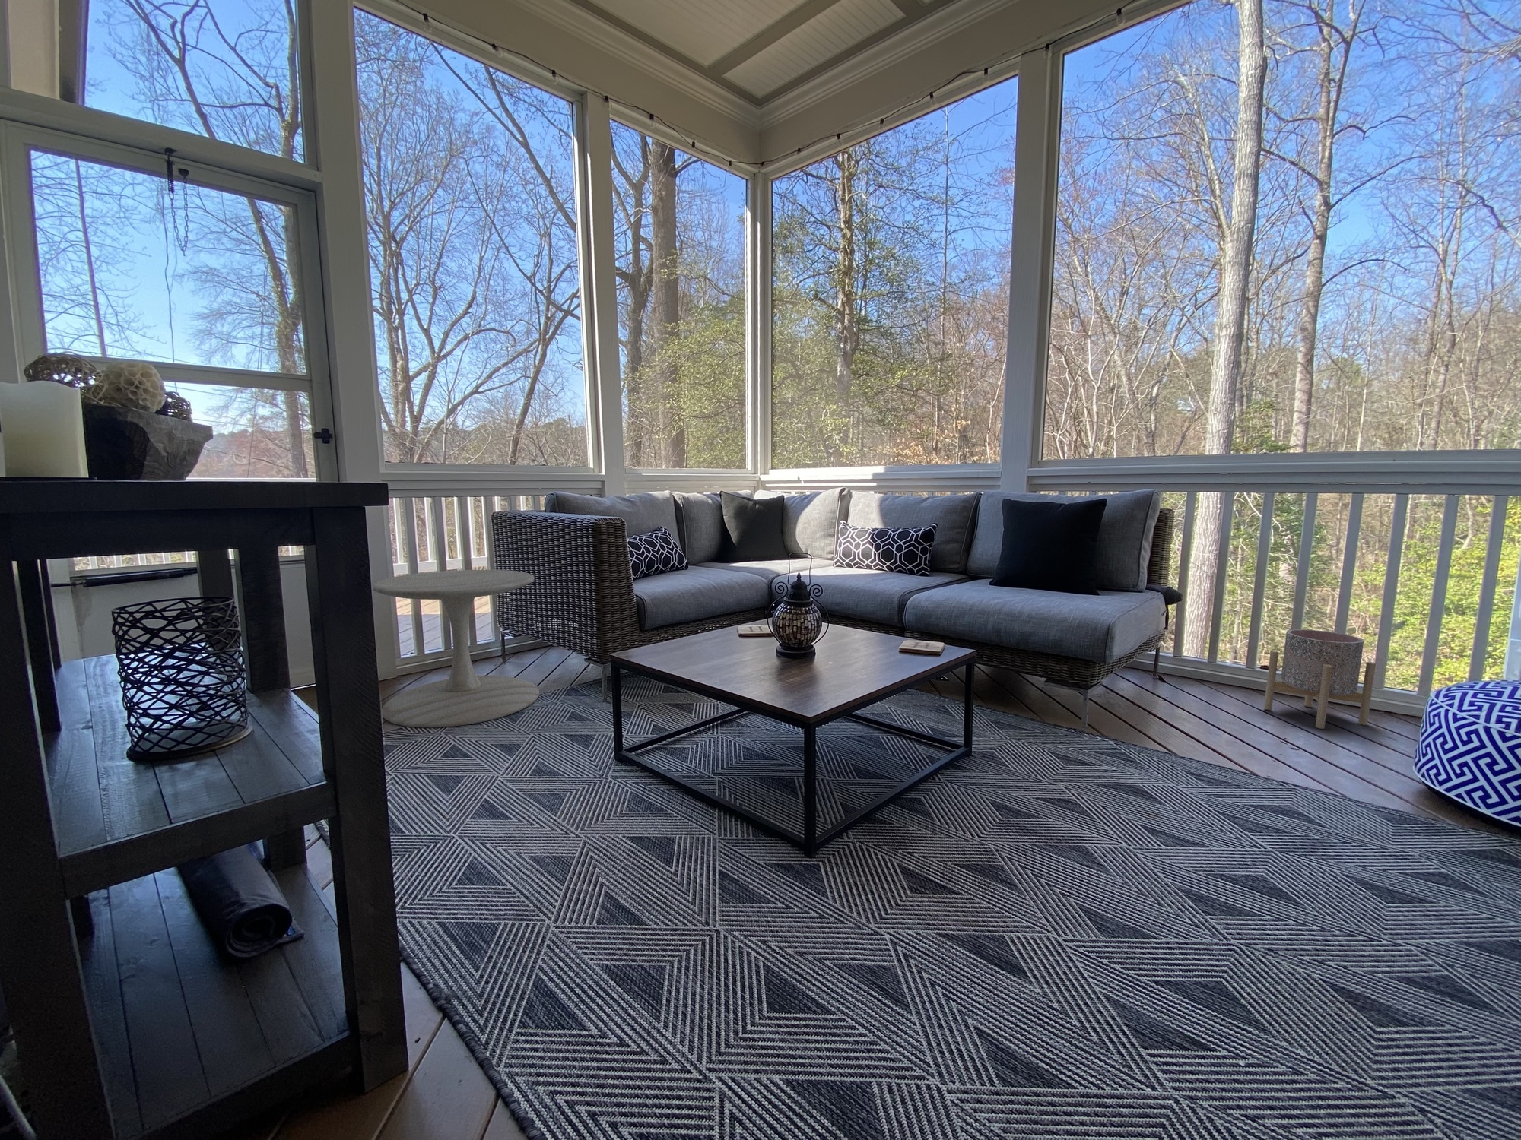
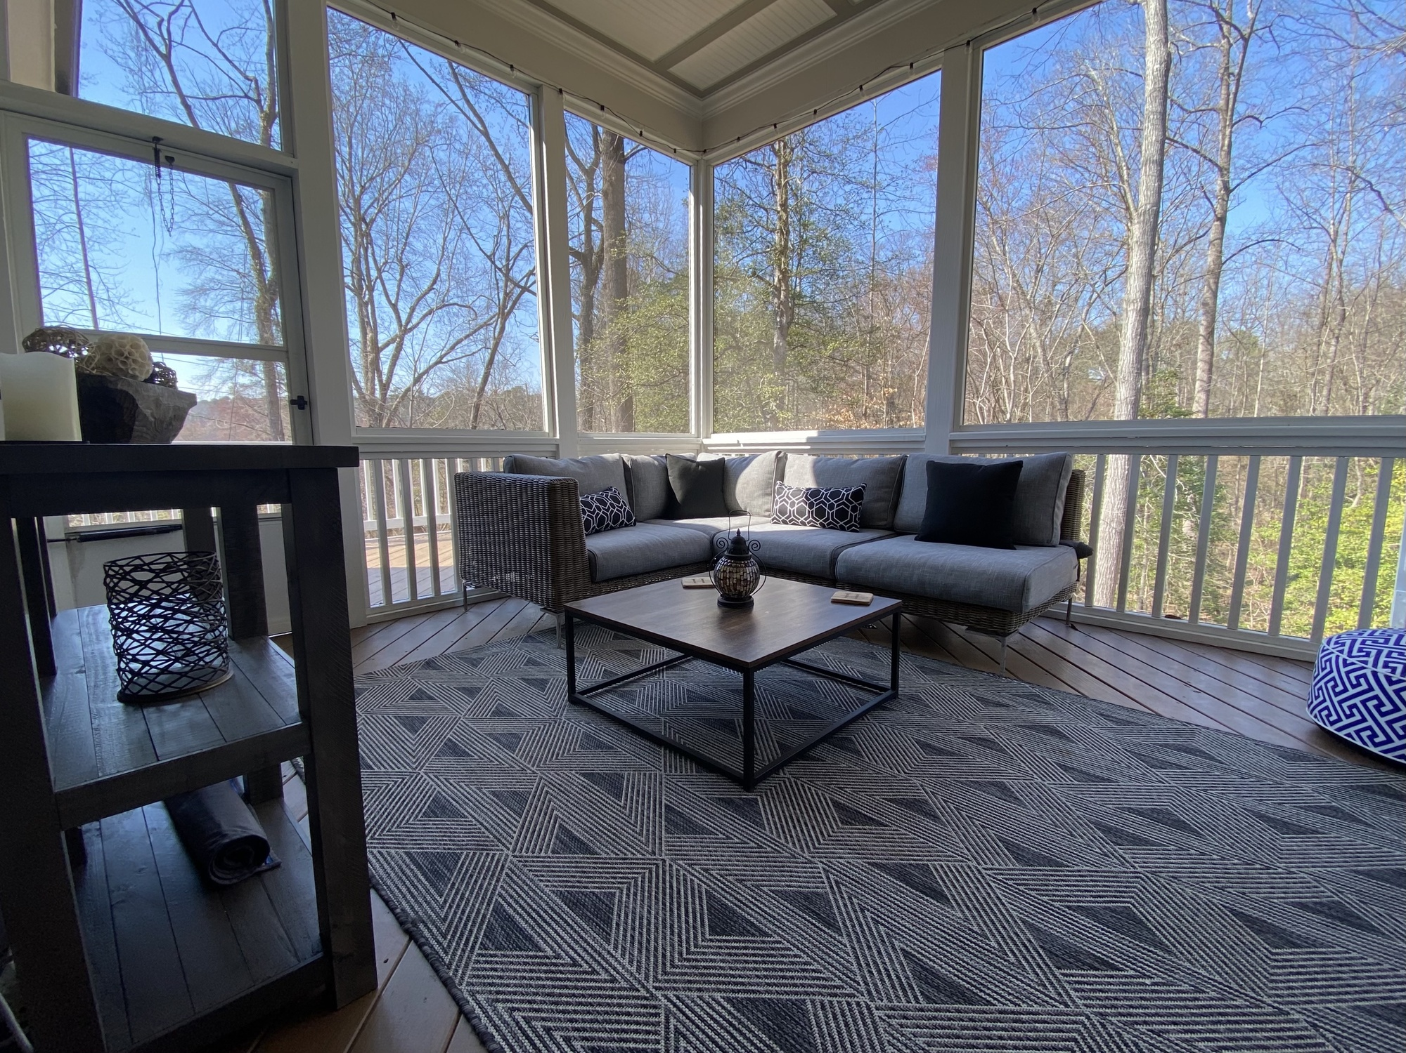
- planter (1319, 677)
- side table (460, 641)
